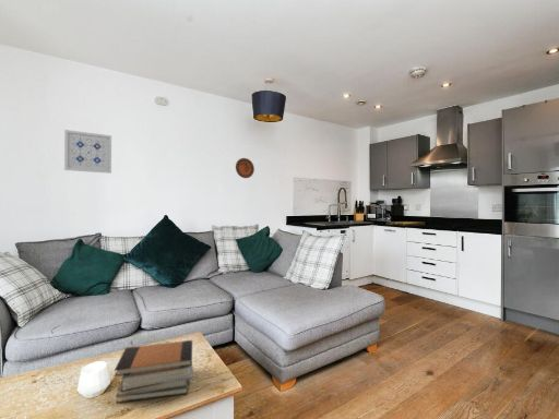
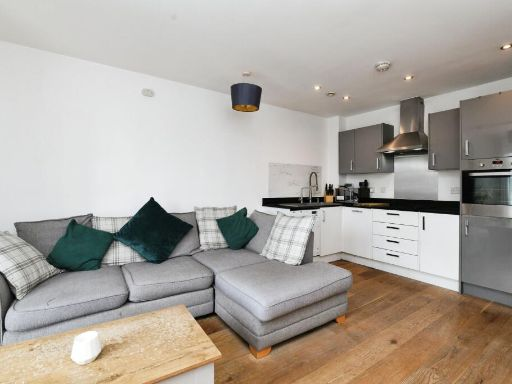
- book stack (157, 369)
- wall art (88, 152)
- decorative plate (245, 168)
